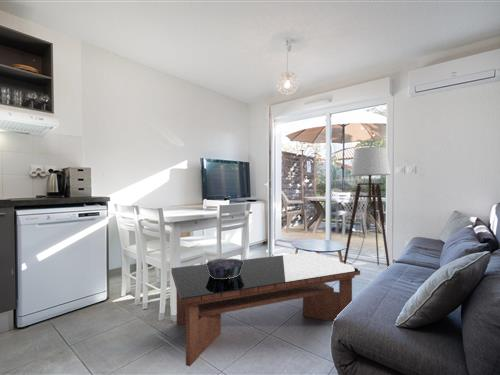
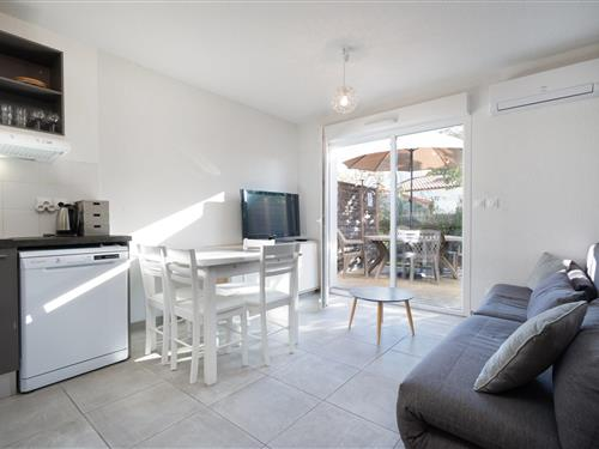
- decorative bowl (225, 268)
- floor lamp (368, 209)
- coffee table (264, 296)
